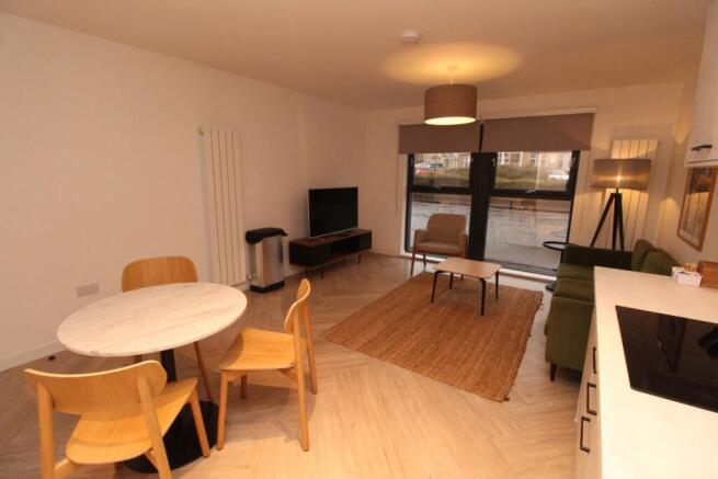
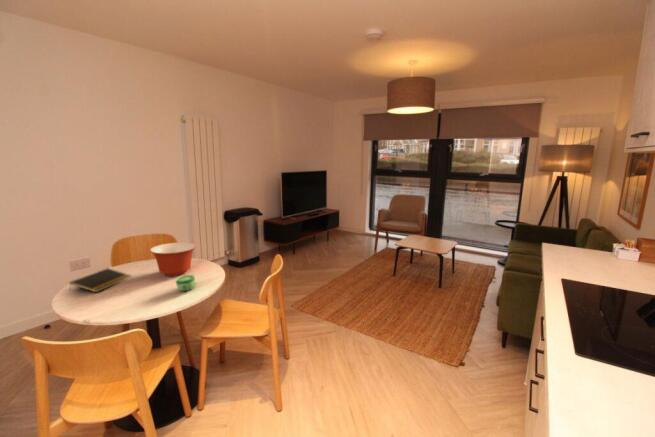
+ mixing bowl (174, 260)
+ cup (185, 282)
+ notepad (102, 279)
